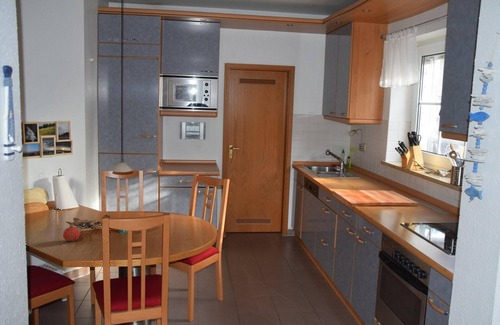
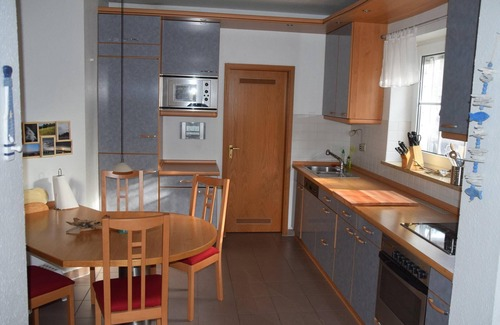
- fruit (71, 232)
